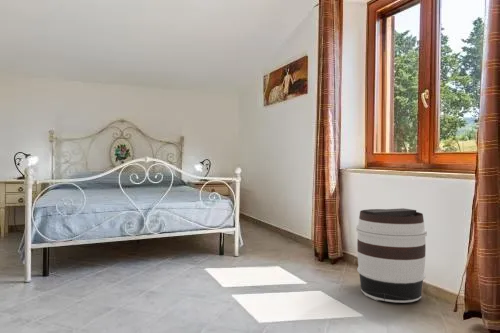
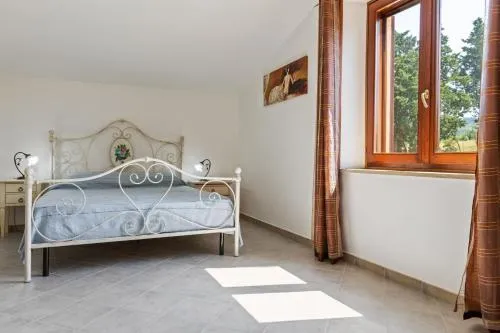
- barrel (390, 252)
